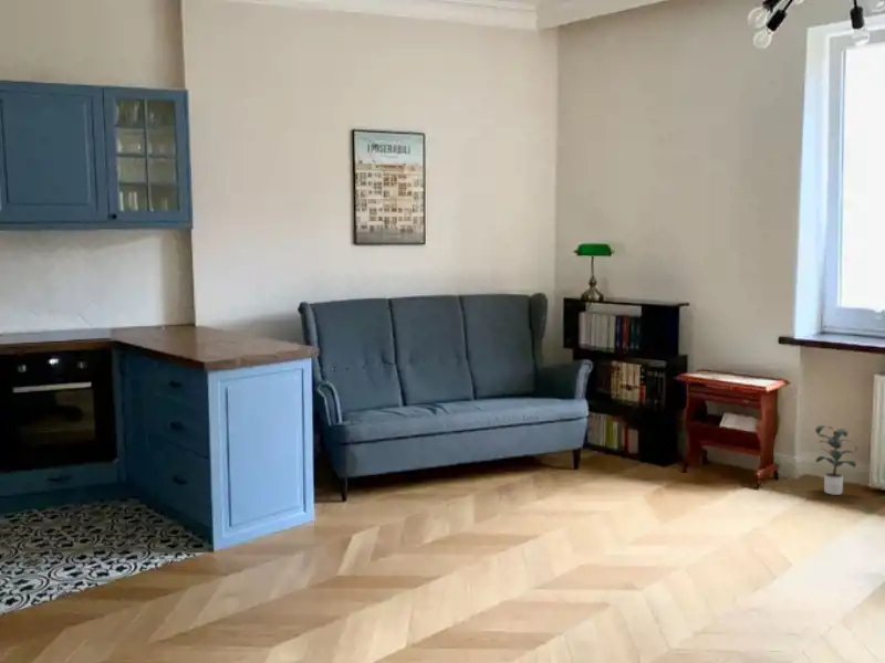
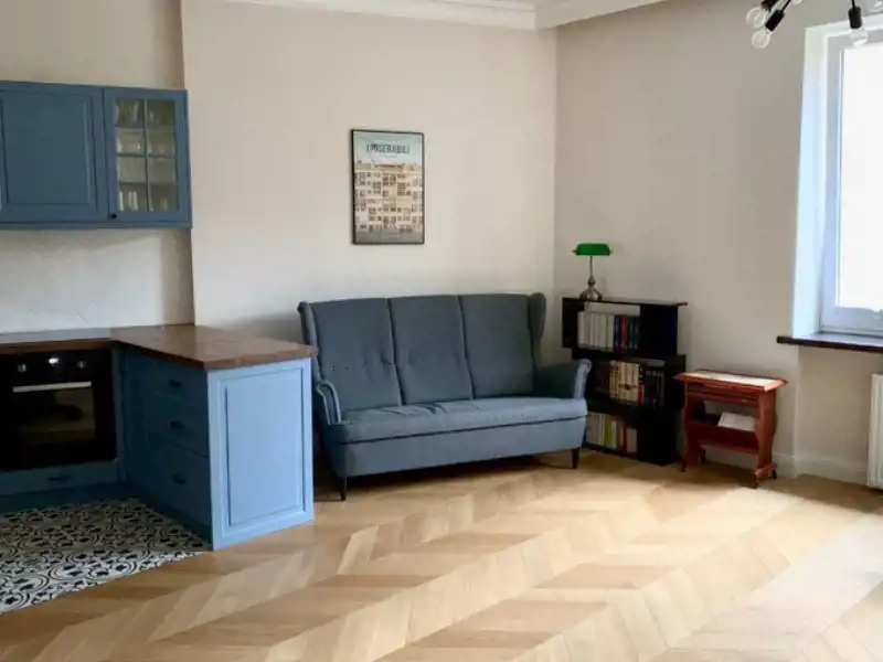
- potted plant (839, 459)
